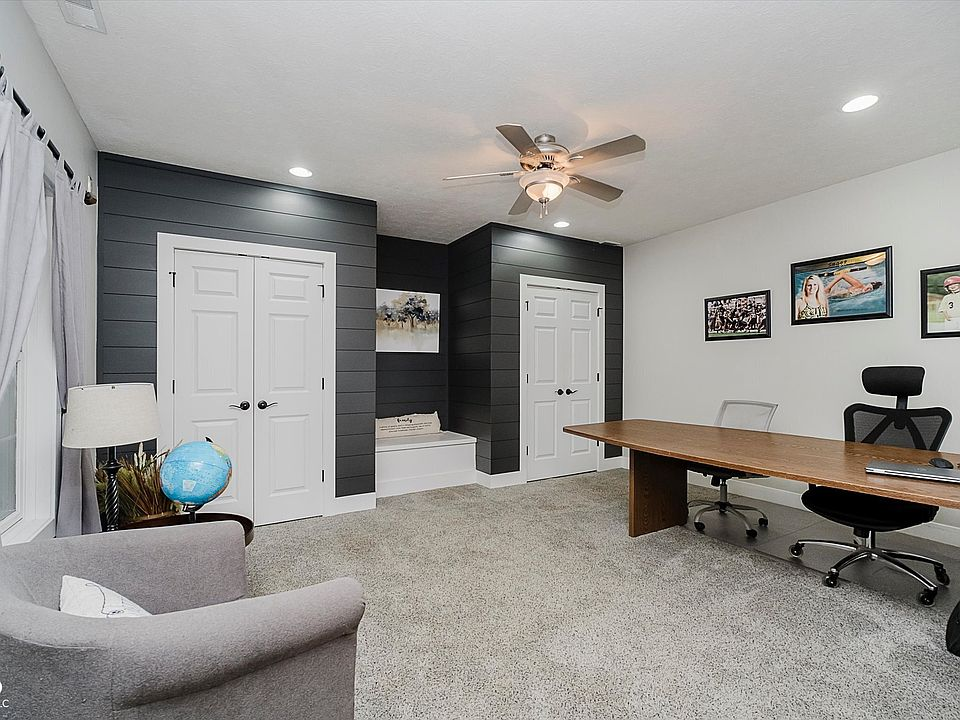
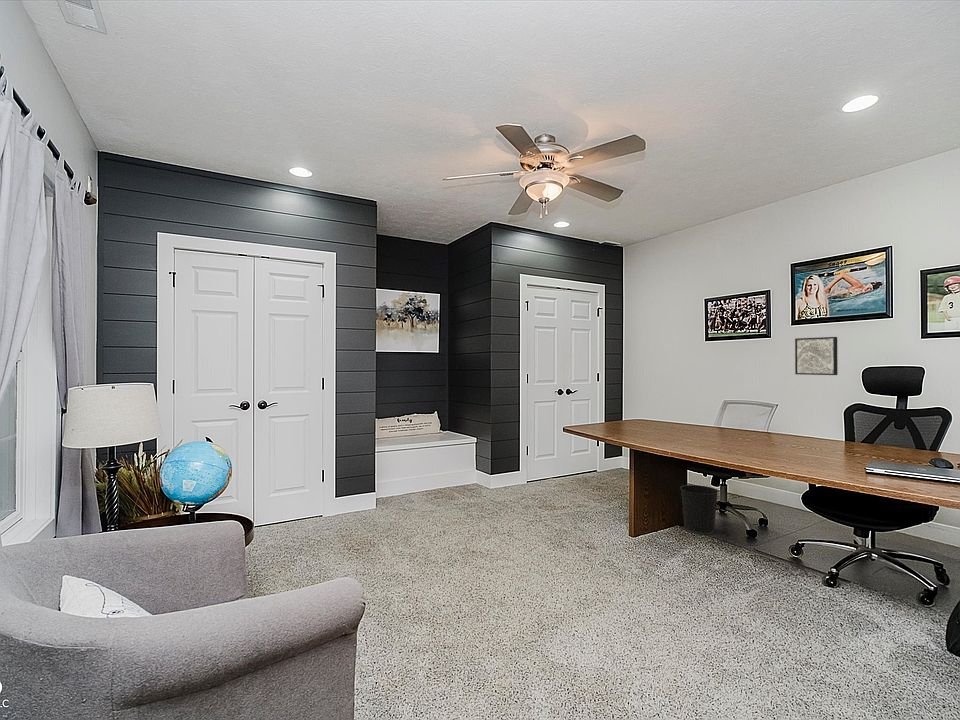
+ wall art (815, 356)
+ wastebasket (699, 509)
